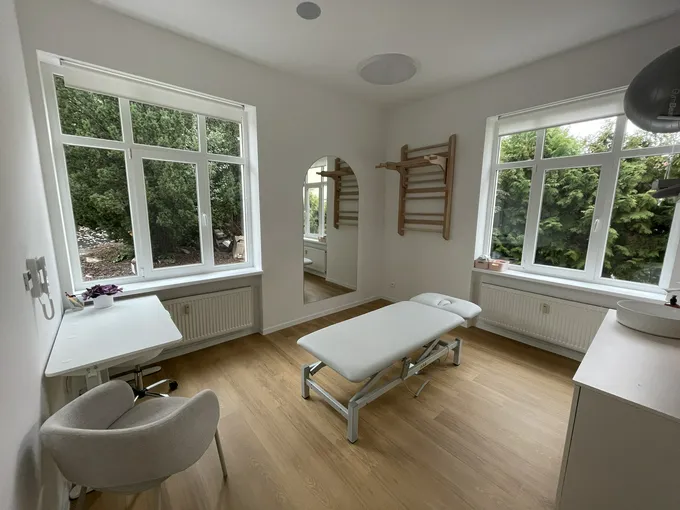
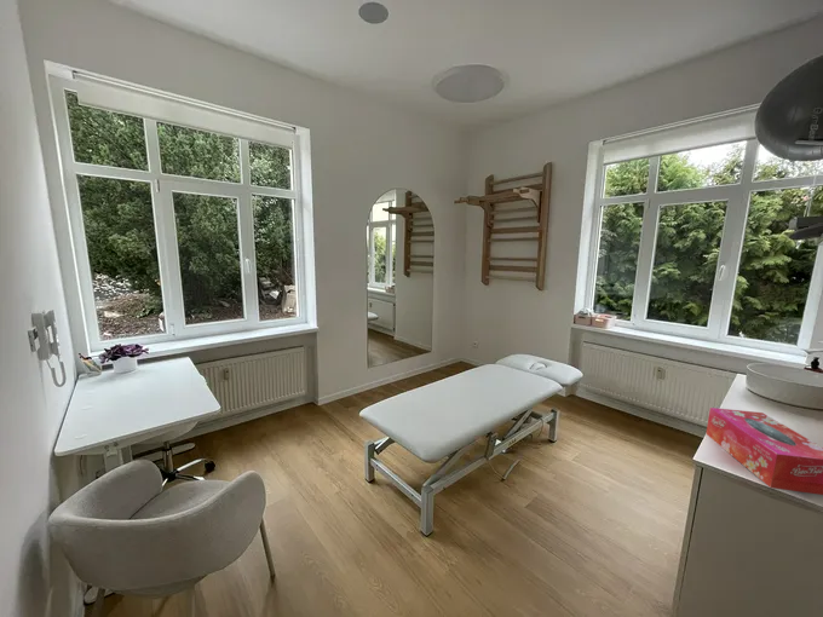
+ tissue box (765, 445)
